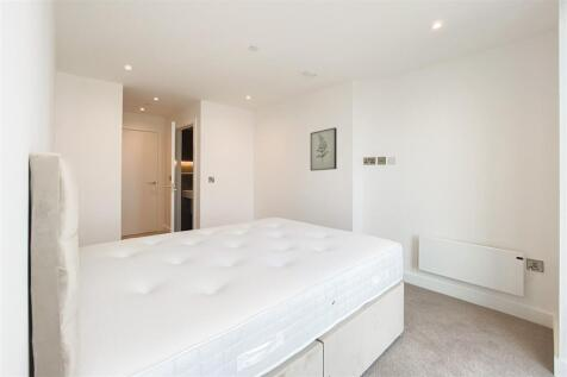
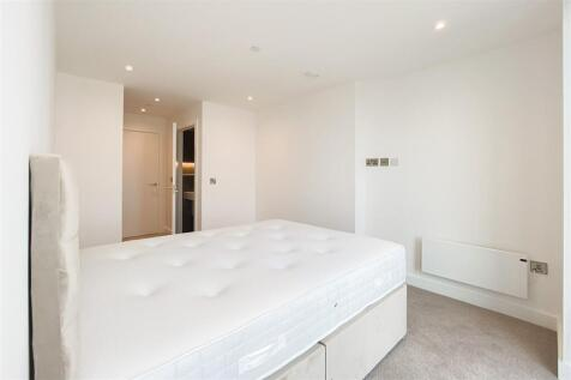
- wall art (323, 150)
